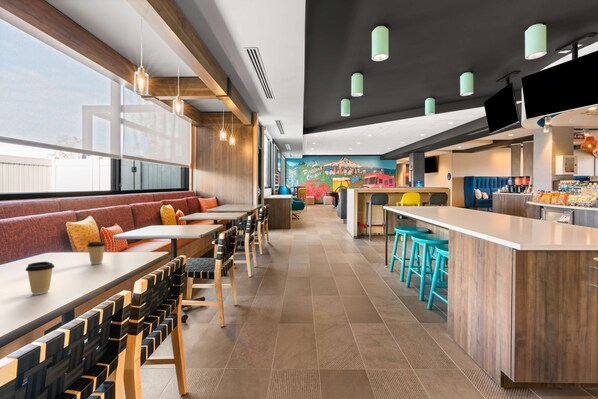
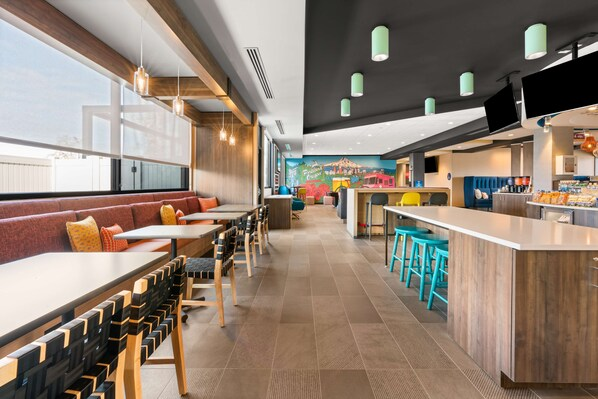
- coffee cup (96, 252)
- coffee cup (40, 278)
